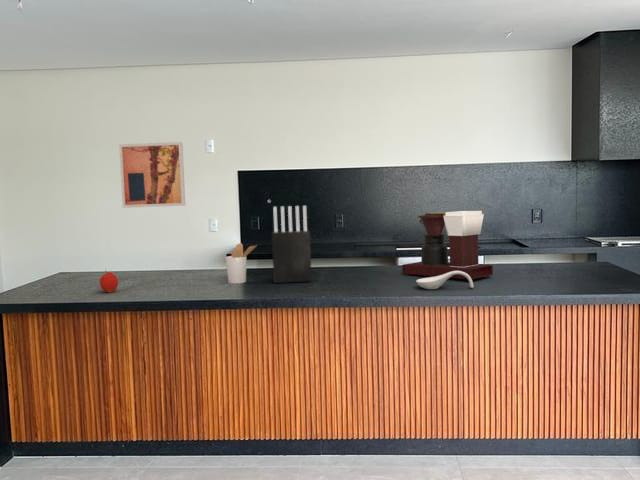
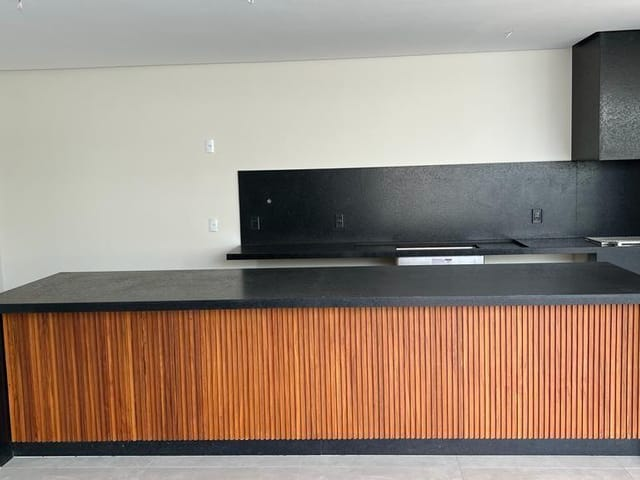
- spoon rest (444, 279)
- fruit (108, 280)
- knife block (291, 243)
- wall art (152, 175)
- utensil holder (241, 263)
- coffee maker (444, 244)
